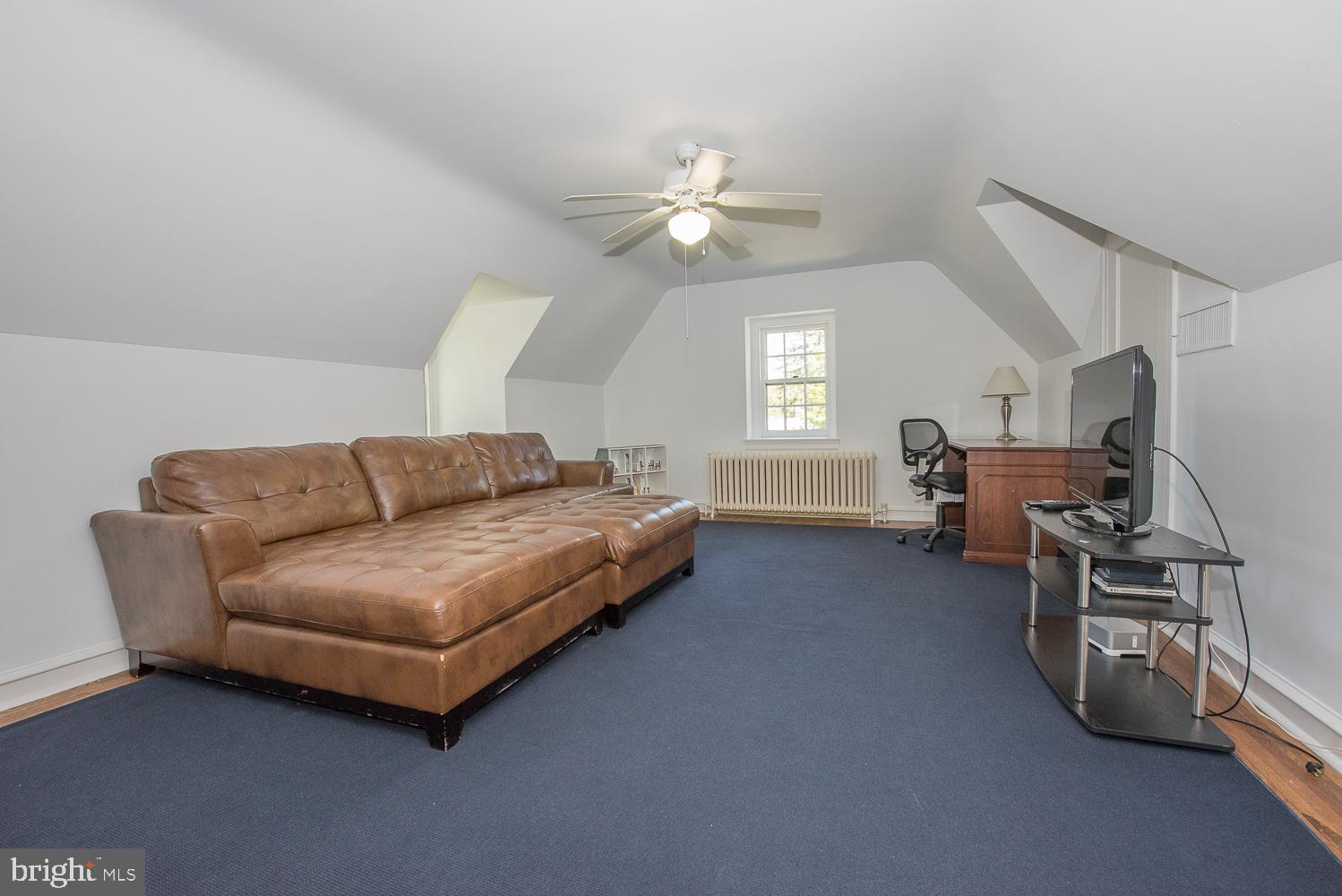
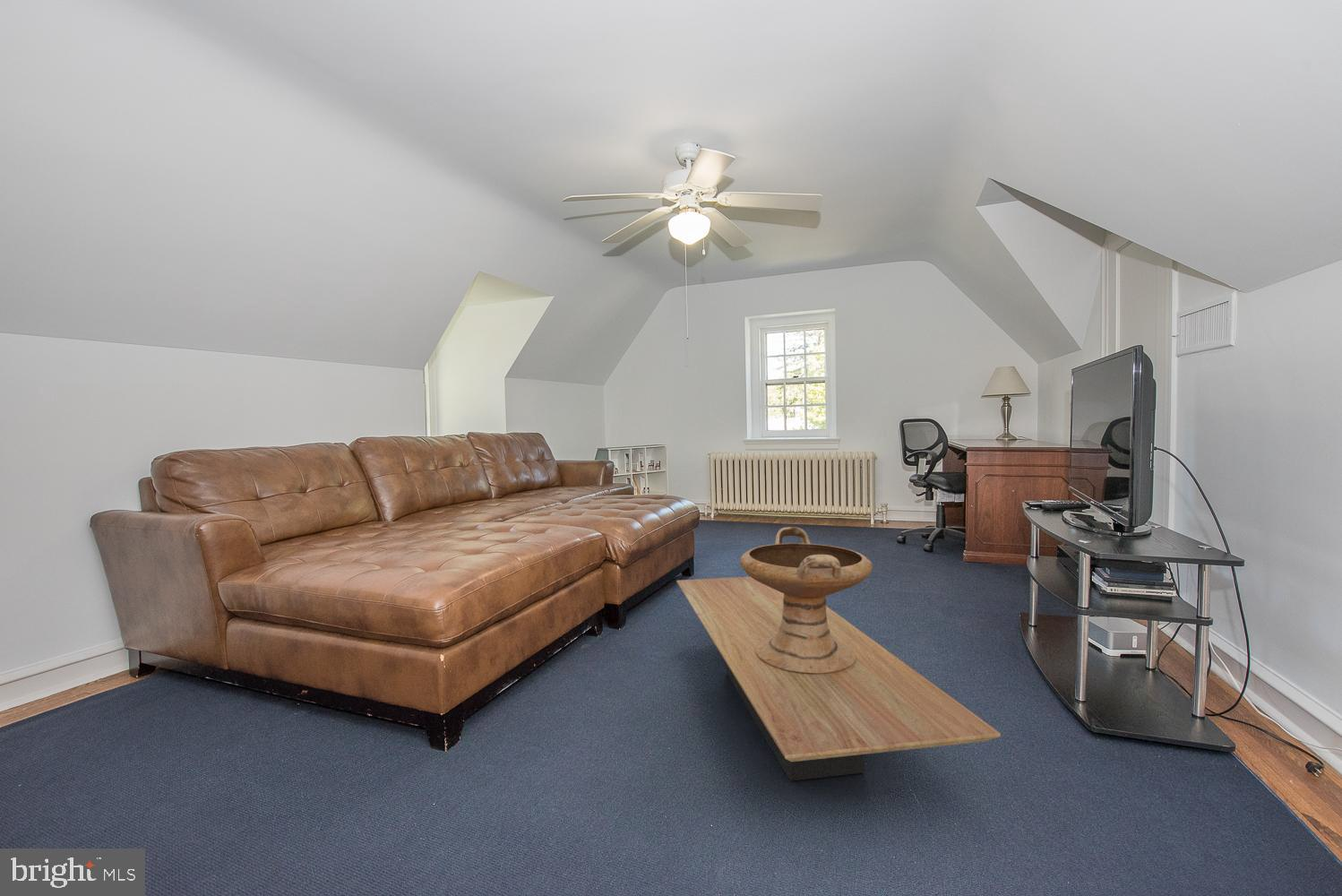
+ decorative bowl (804, 596)
+ coffee table (784, 673)
